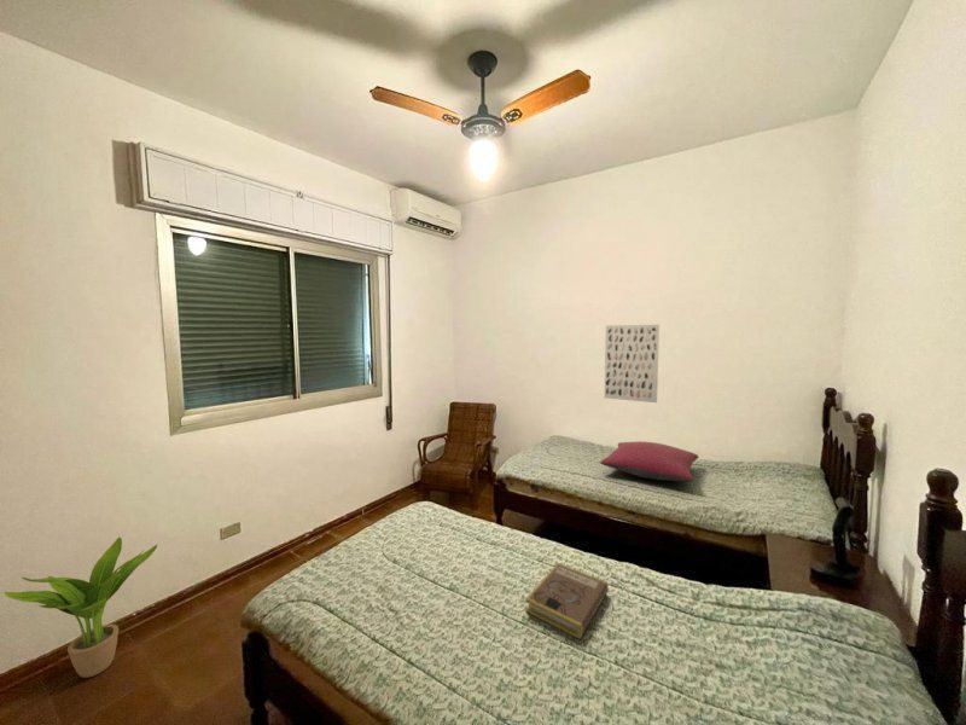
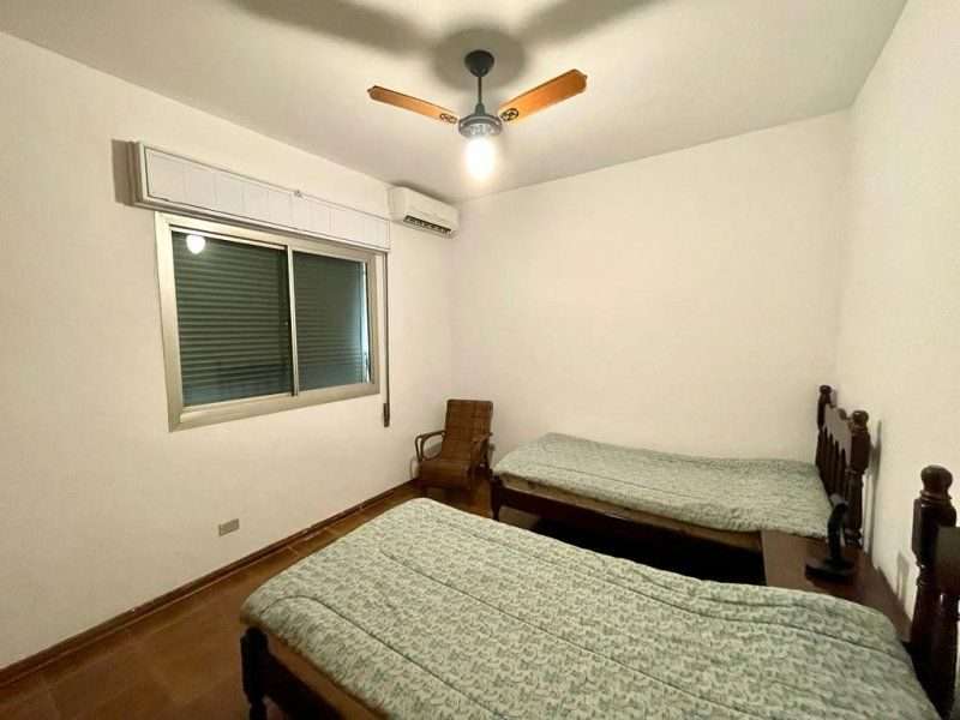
- wall art (630, 362)
- pillow (650, 458)
- potted plant (98, 609)
- book (568, 596)
